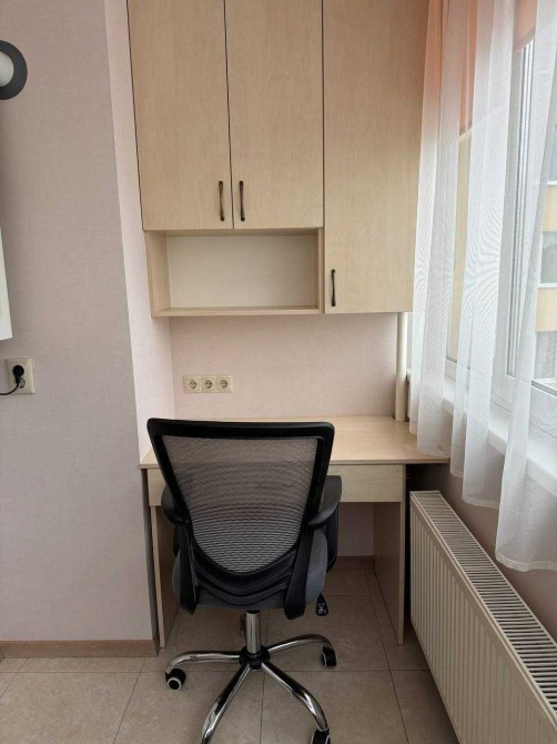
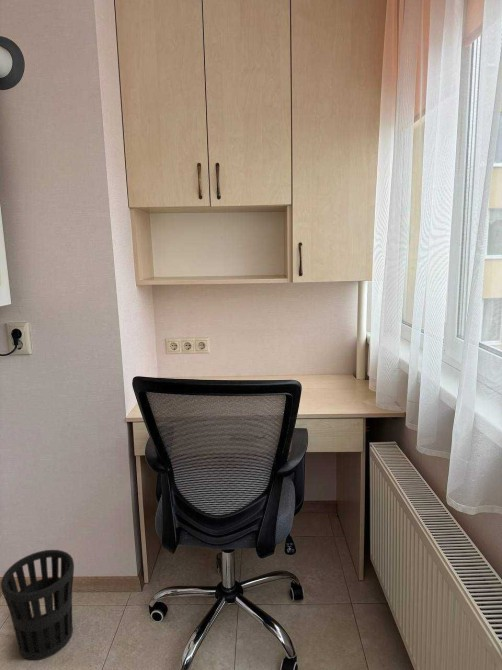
+ wastebasket (39, 604)
